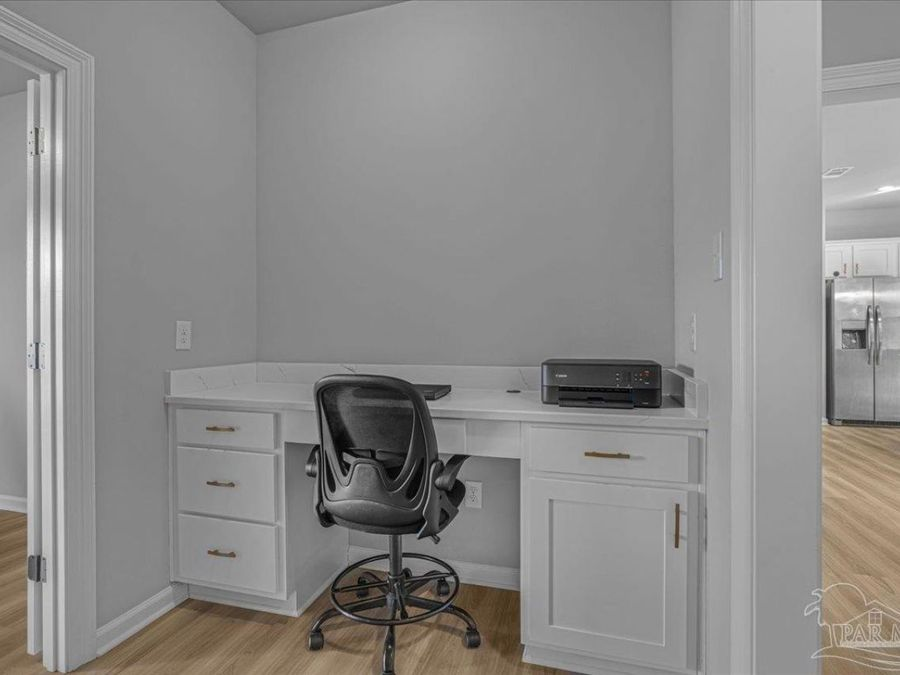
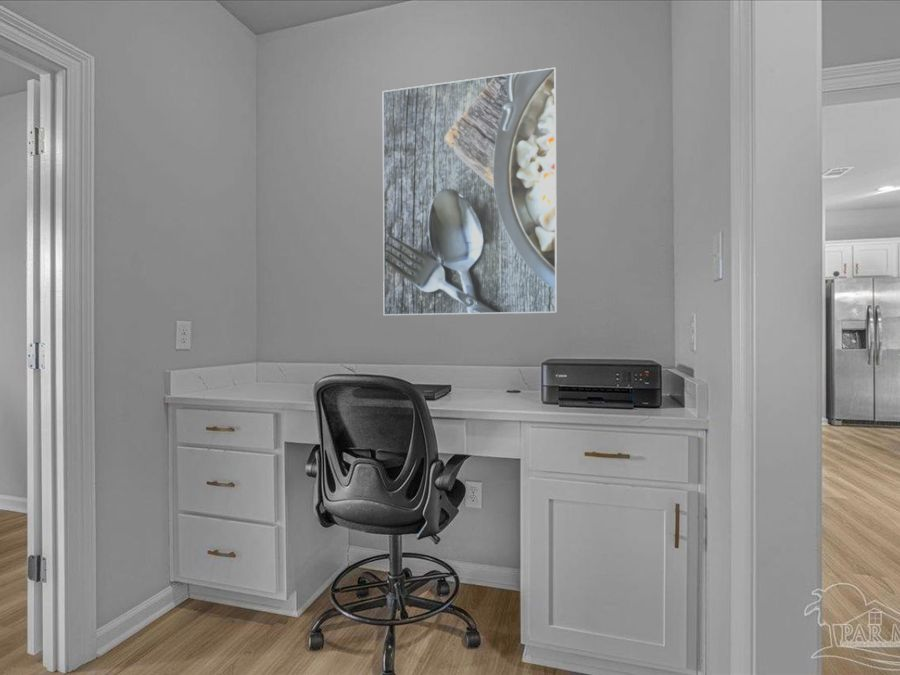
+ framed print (466, 197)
